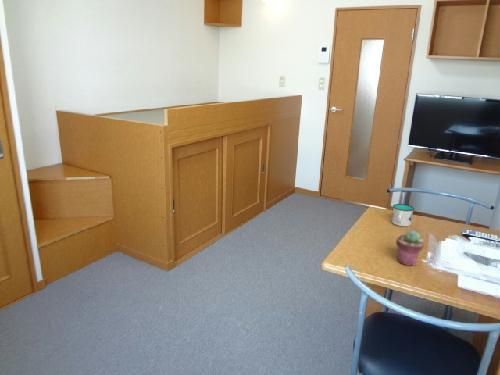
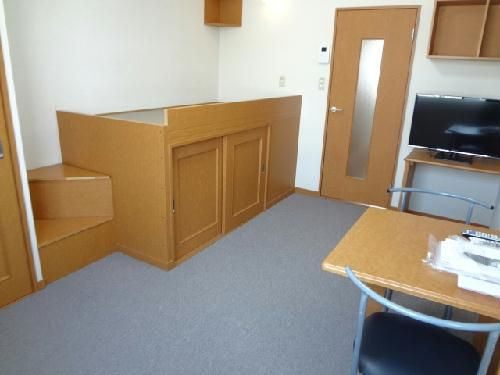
- potted succulent (409, 246)
- mug (401, 215)
